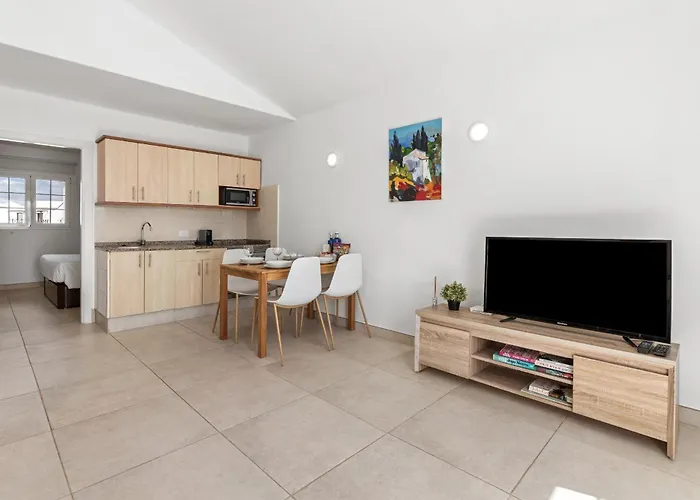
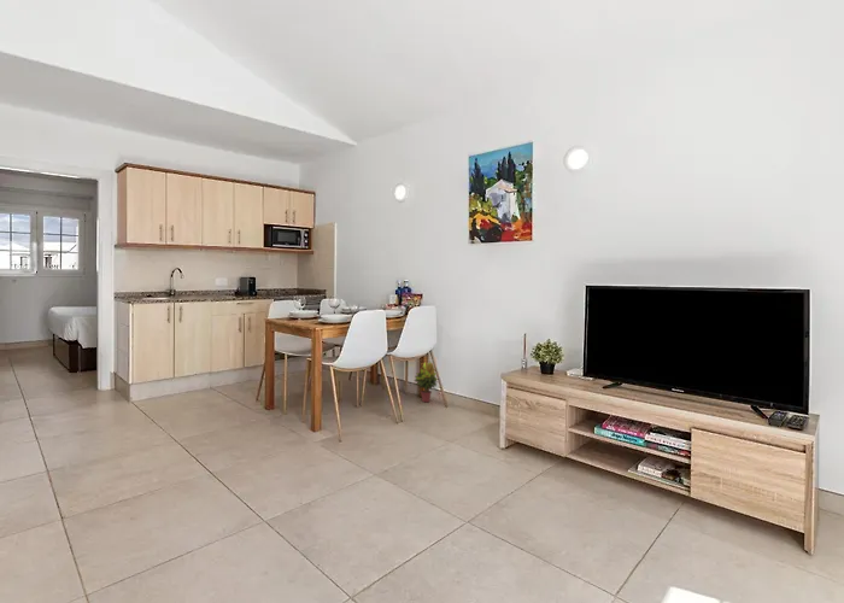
+ potted plant (427, 381)
